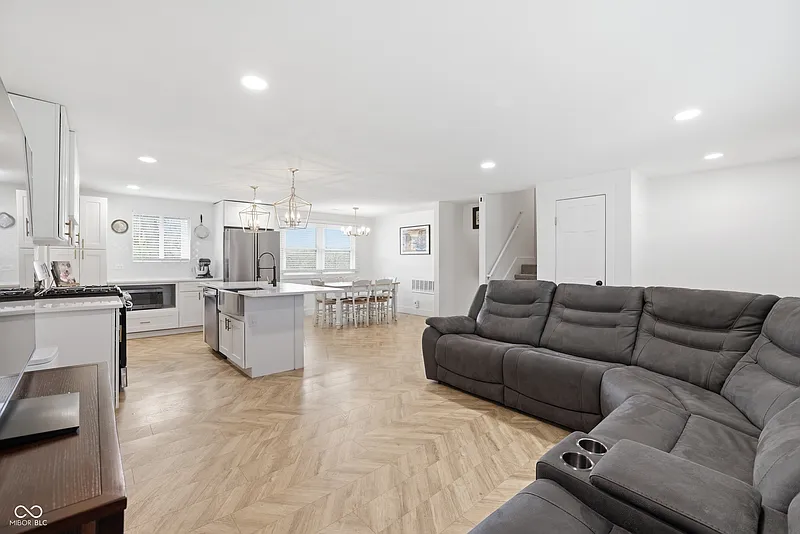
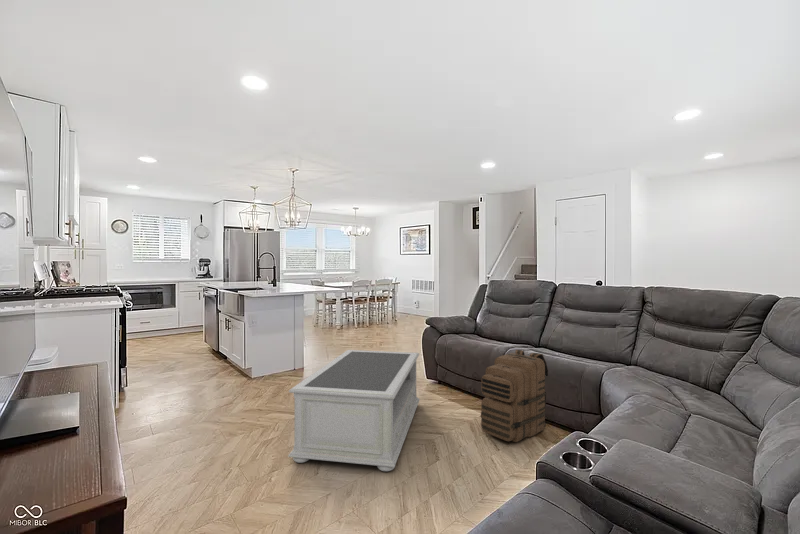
+ coffee table (365, 398)
+ backpack (515, 392)
